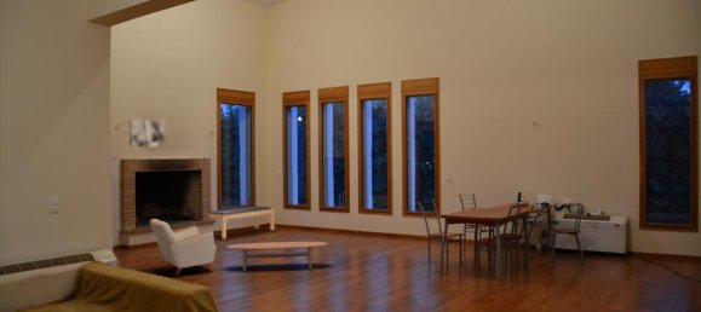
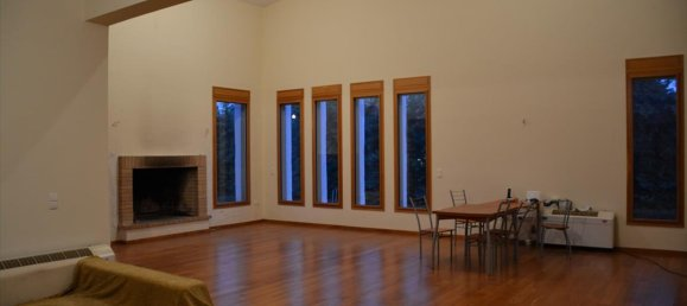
- armchair (183, 244)
- bench (241, 216)
- wall art (148, 133)
- coffee table (277, 255)
